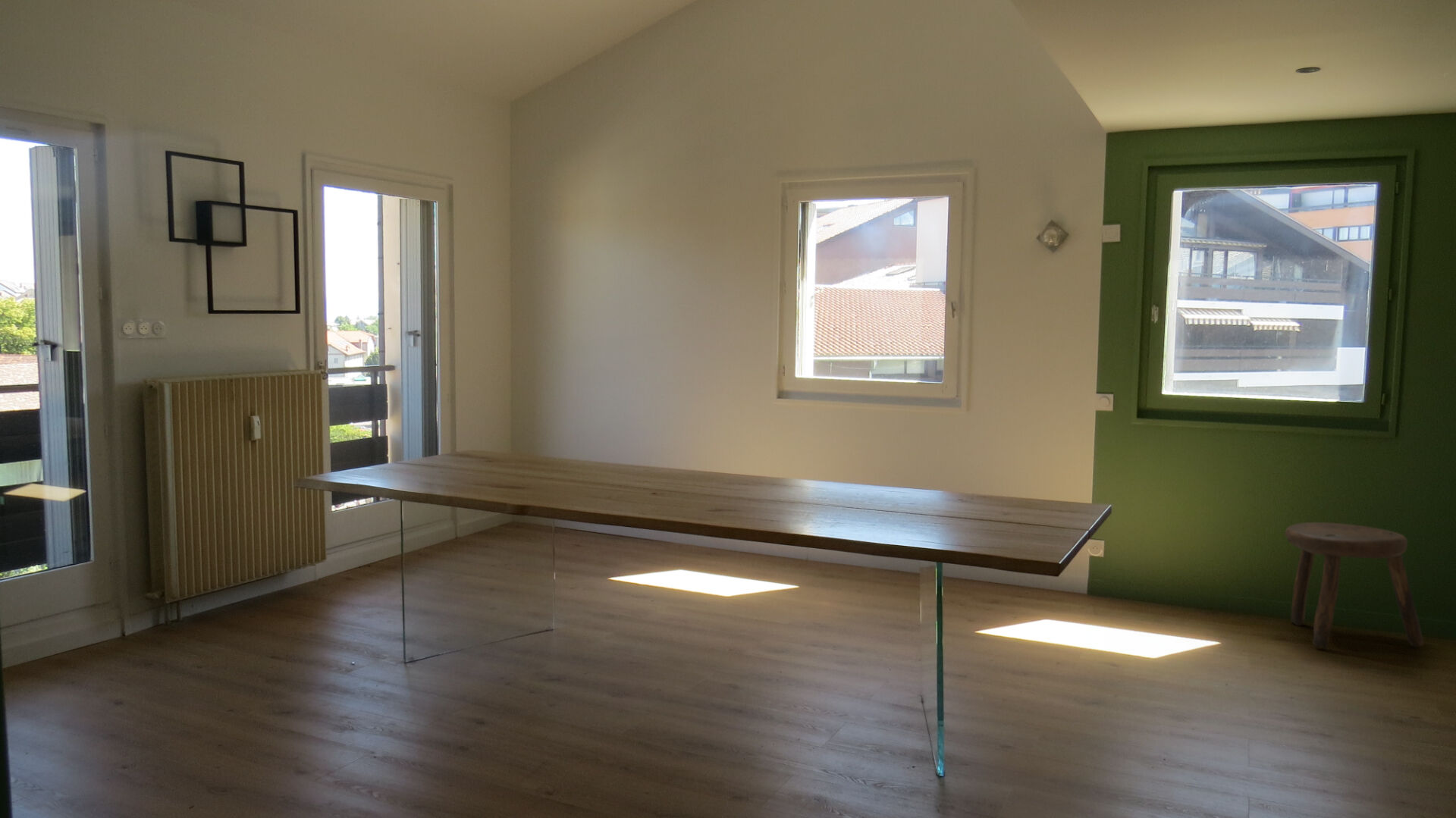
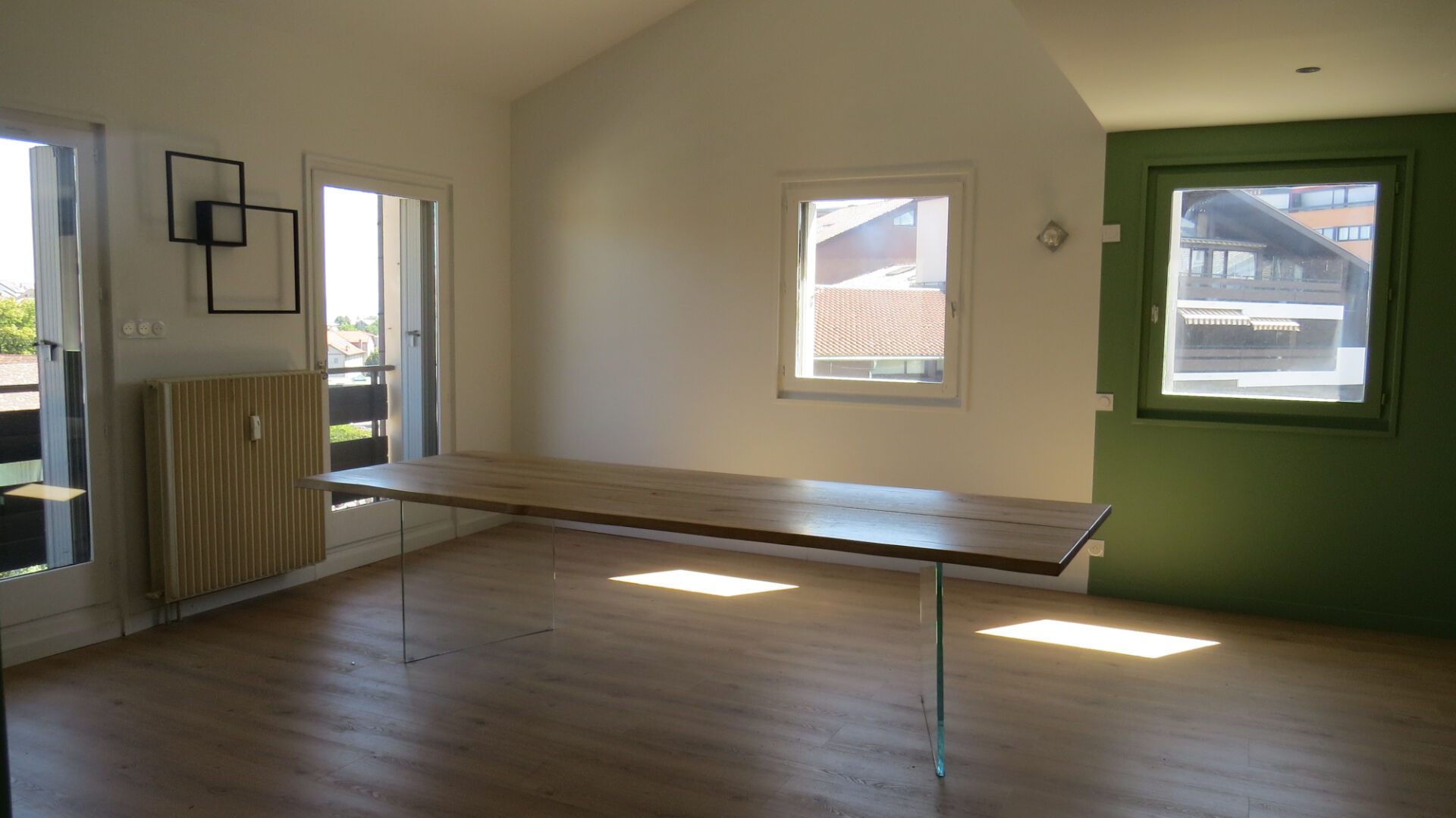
- stool (1338, 581)
